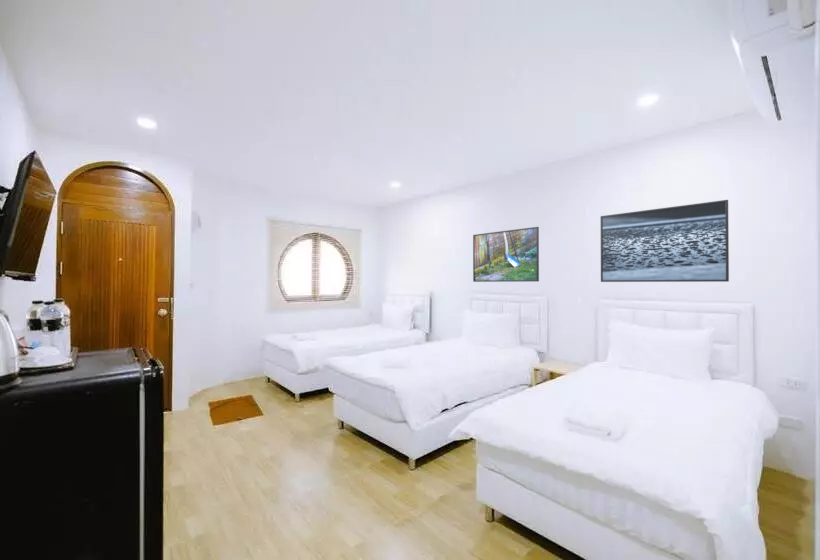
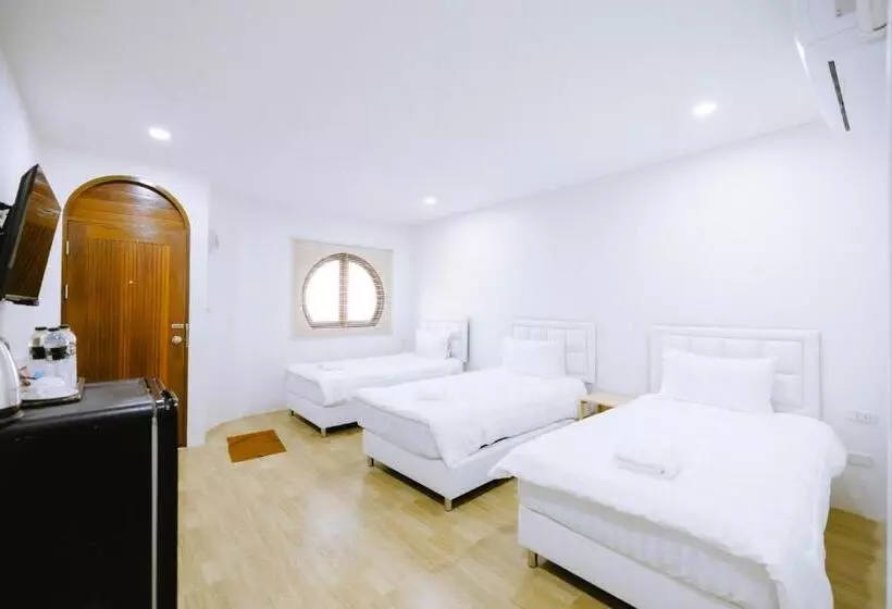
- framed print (503, 256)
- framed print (657, 245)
